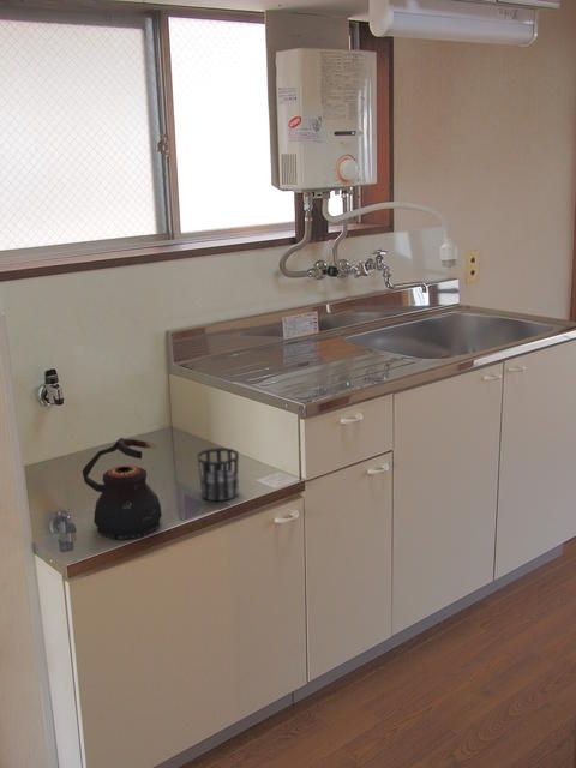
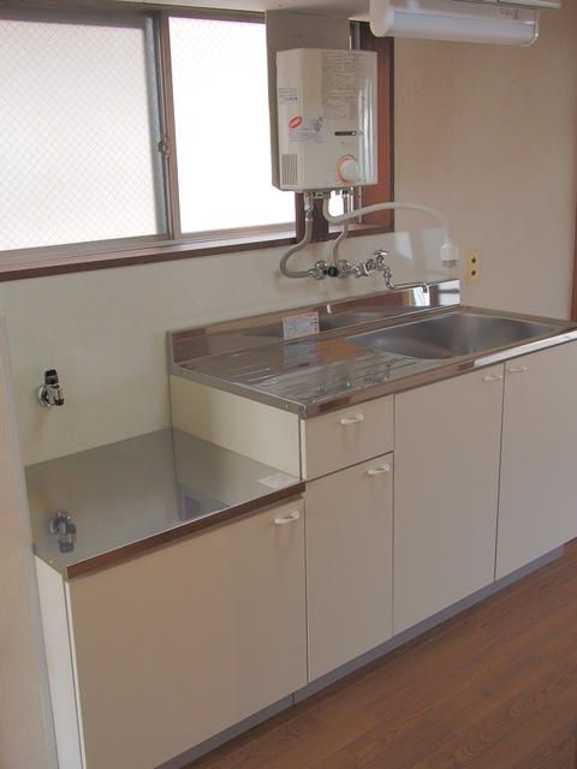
- cup (218, 474)
- teapot (122, 484)
